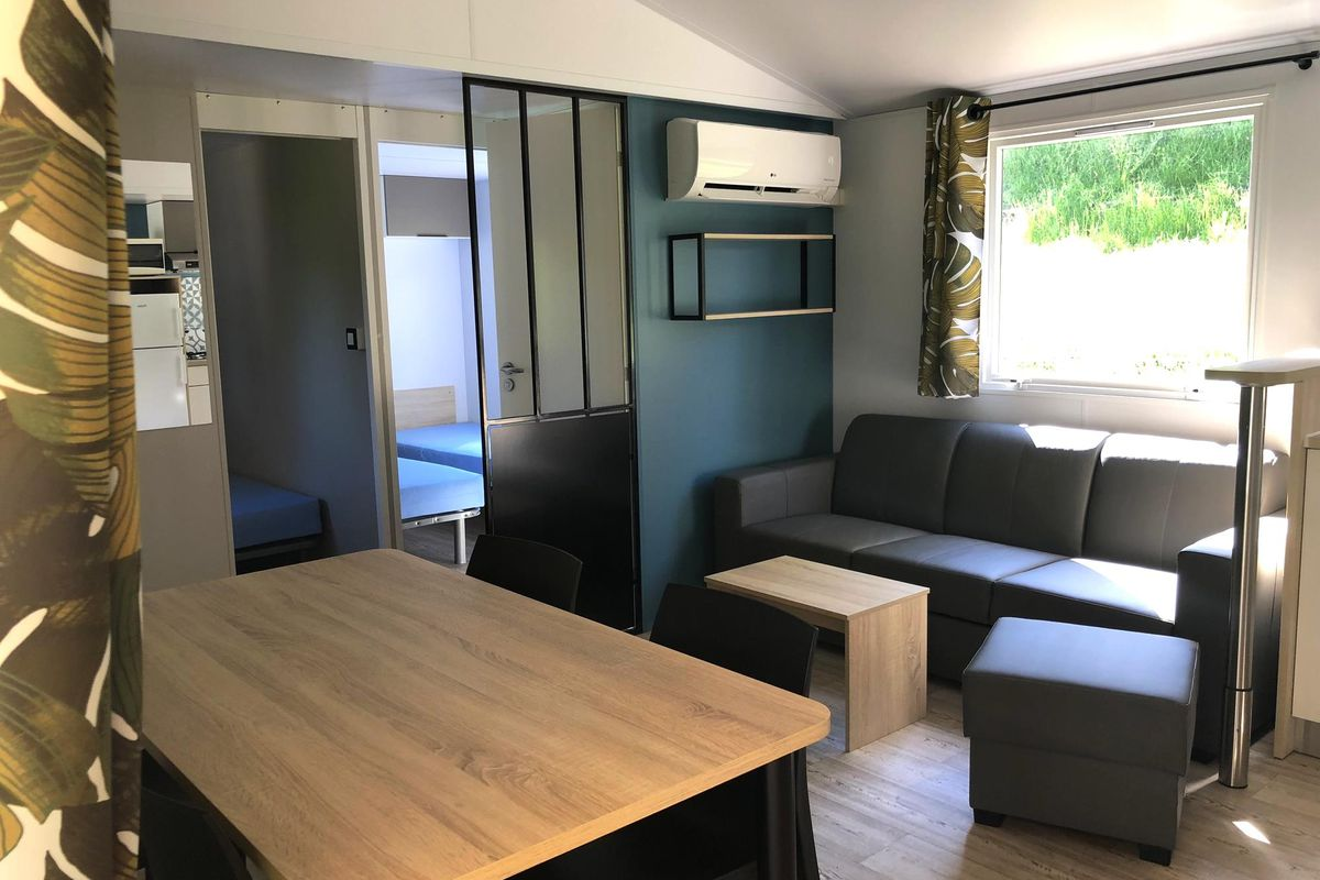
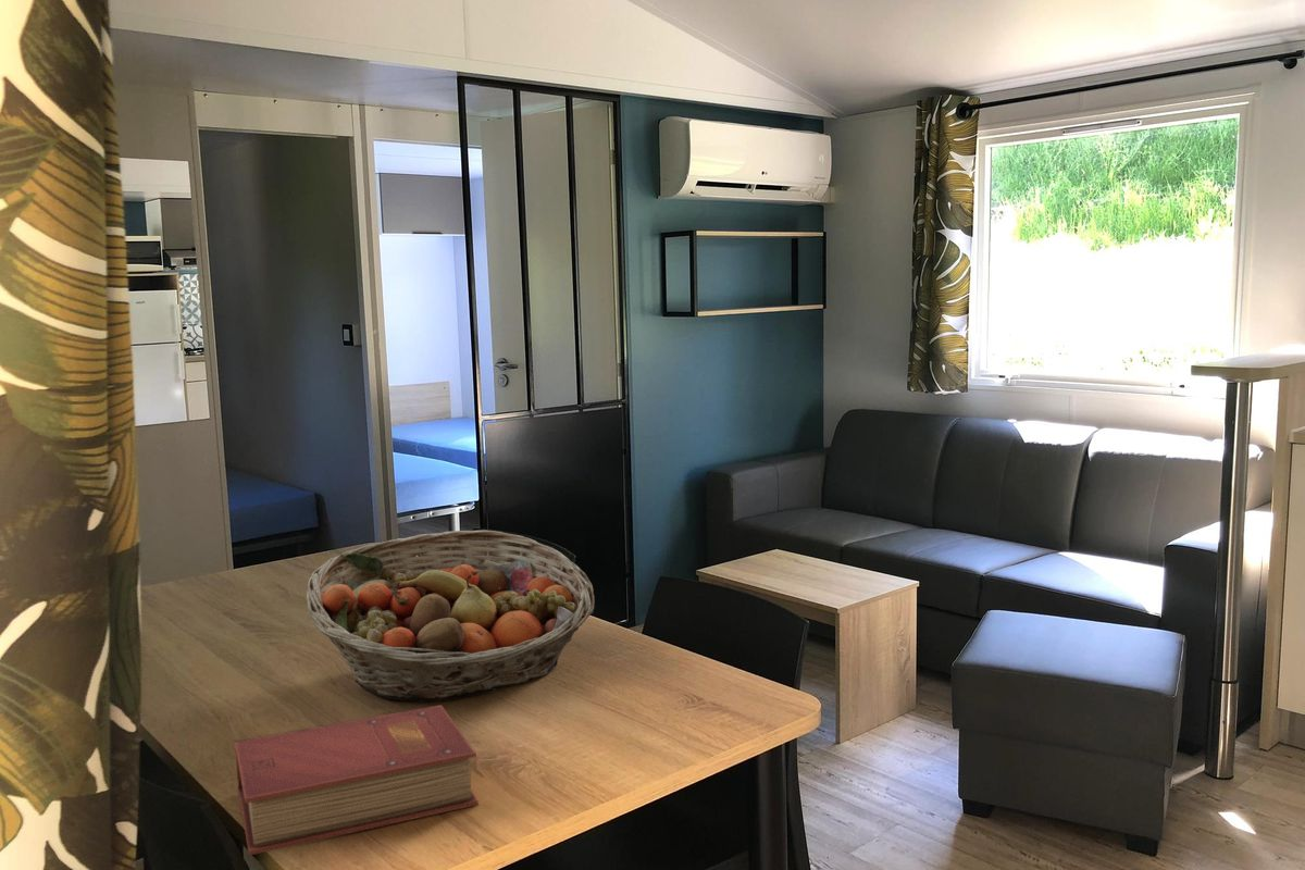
+ fruit basket (455, 610)
+ book (355, 772)
